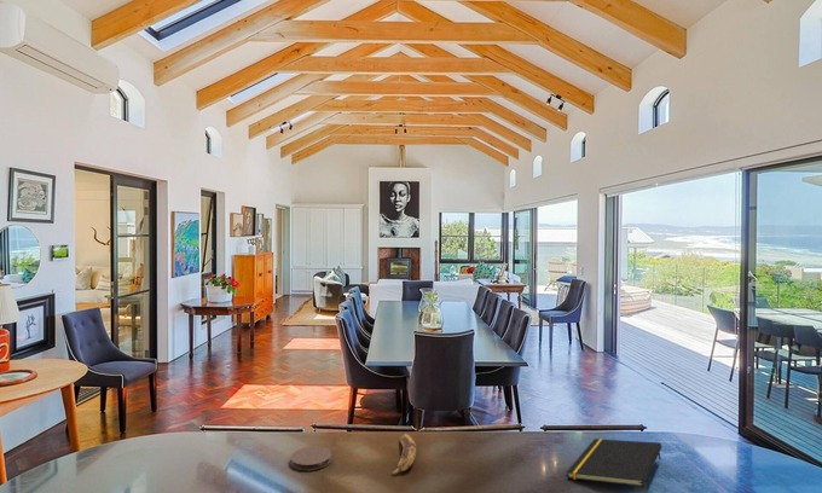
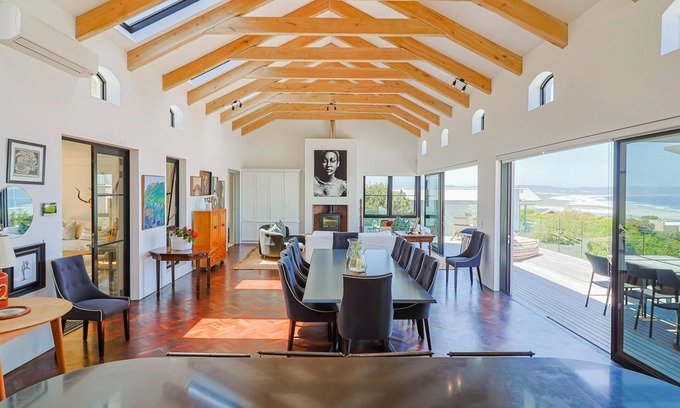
- coaster (311, 457)
- notepad (615, 459)
- banana (405, 448)
